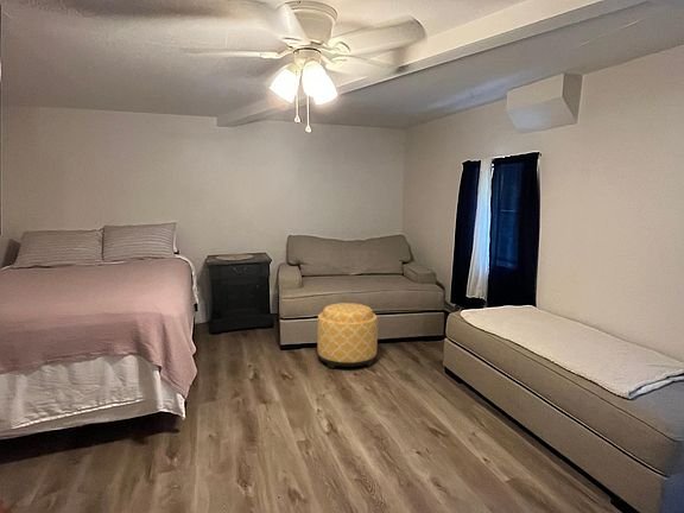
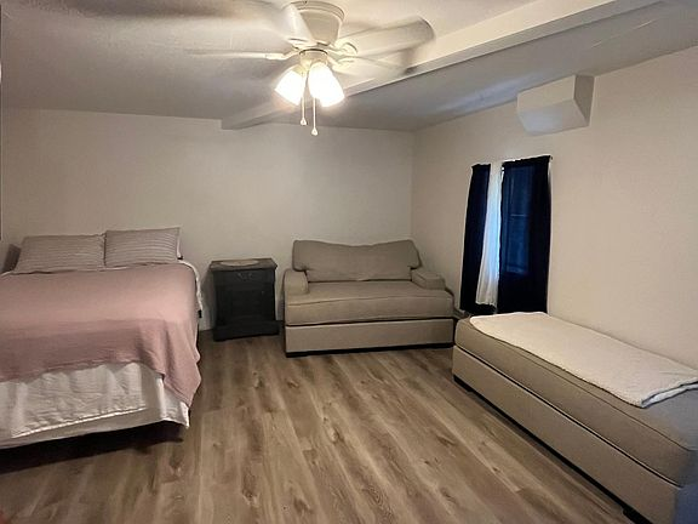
- ottoman (347, 332)
